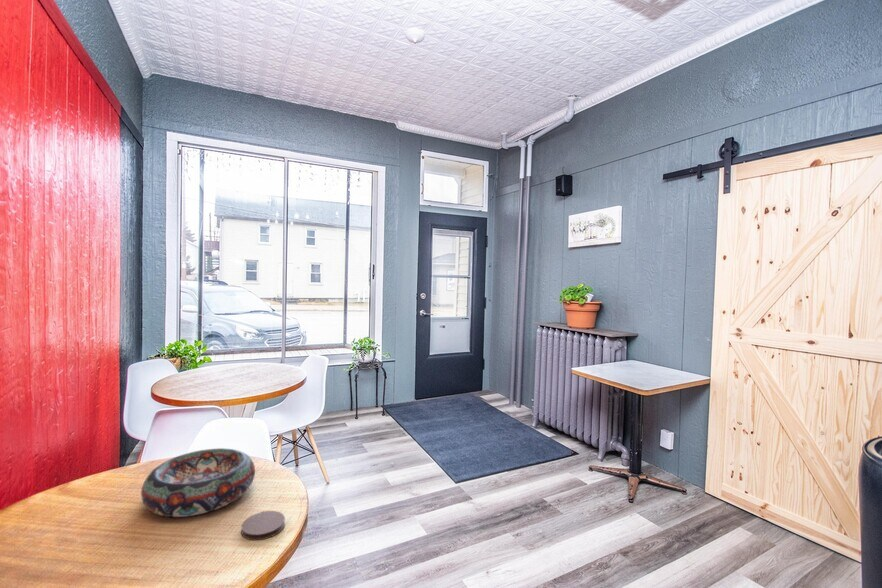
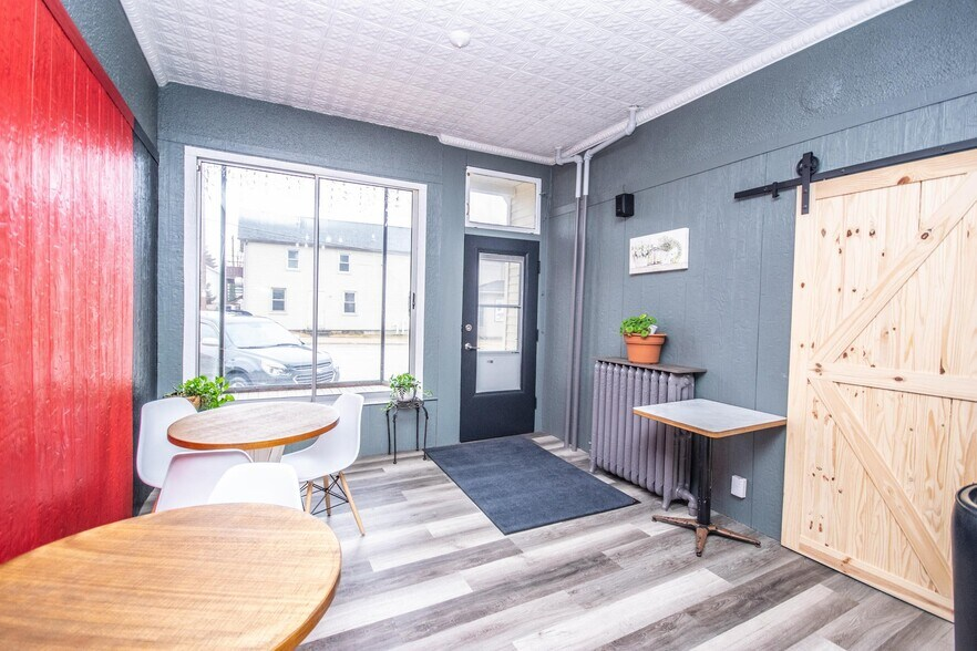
- decorative bowl (201, 480)
- coaster (263, 524)
